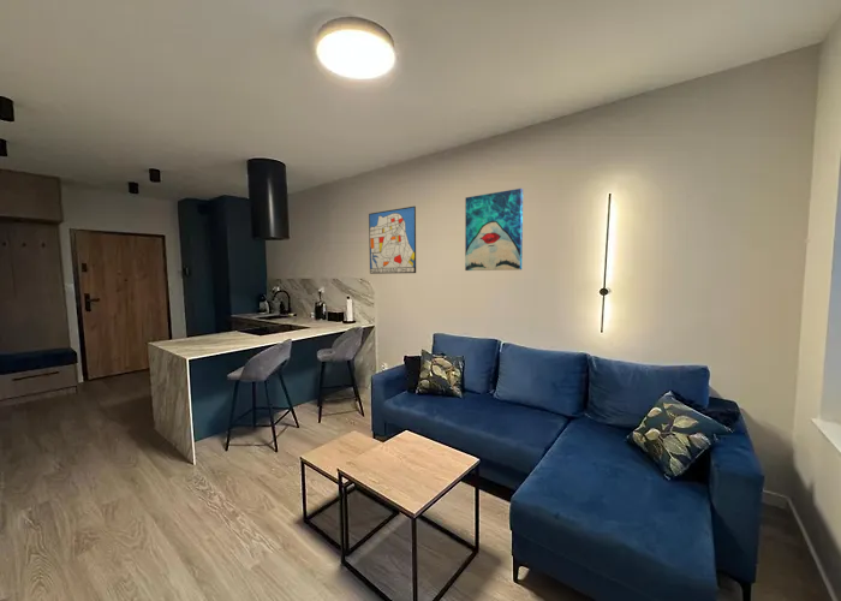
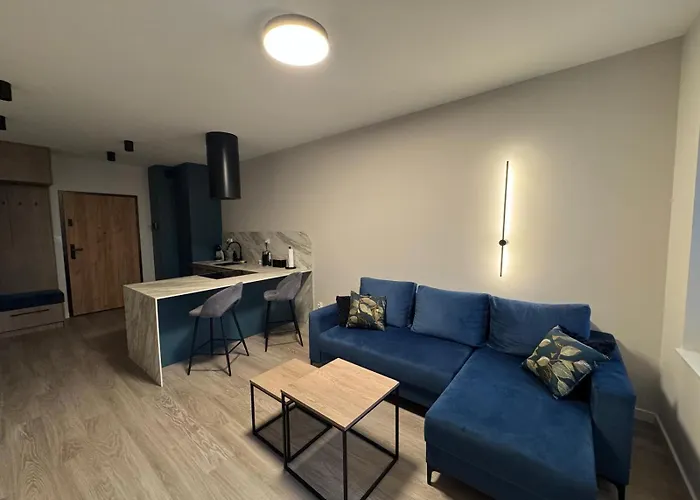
- wall art (390, 242)
- wall art (491, 232)
